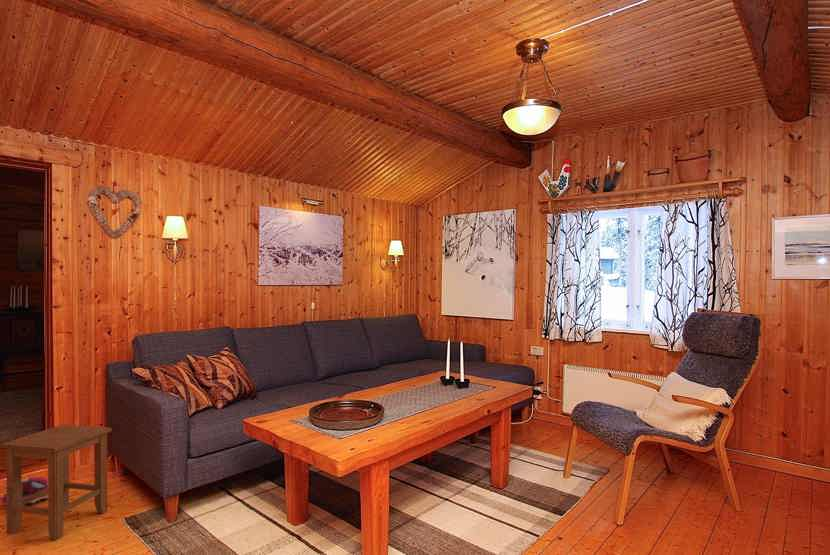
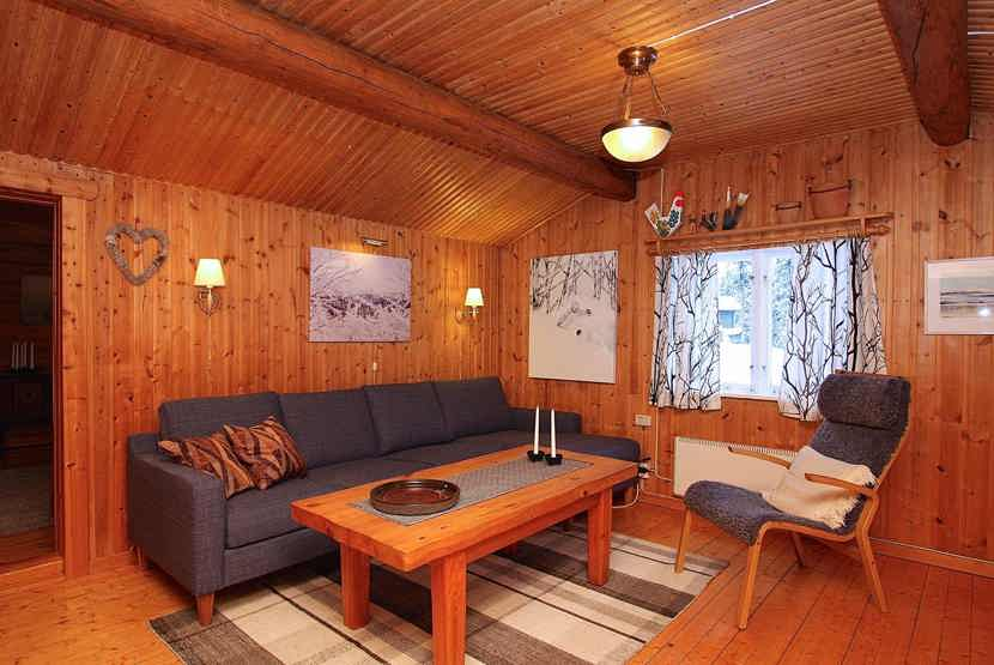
- stool (59, 478)
- plush toy (27, 490)
